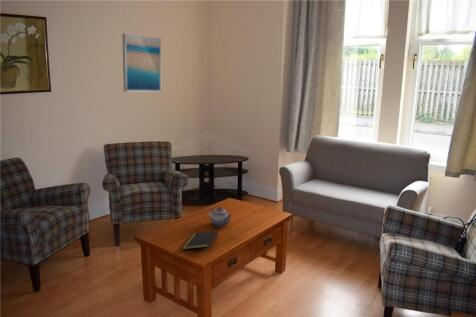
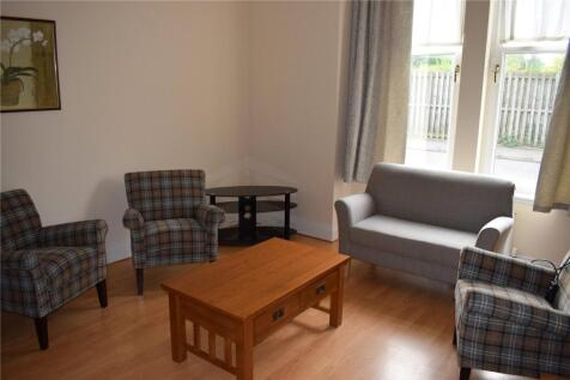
- teapot (219, 215)
- wall art (142, 64)
- notepad (200, 239)
